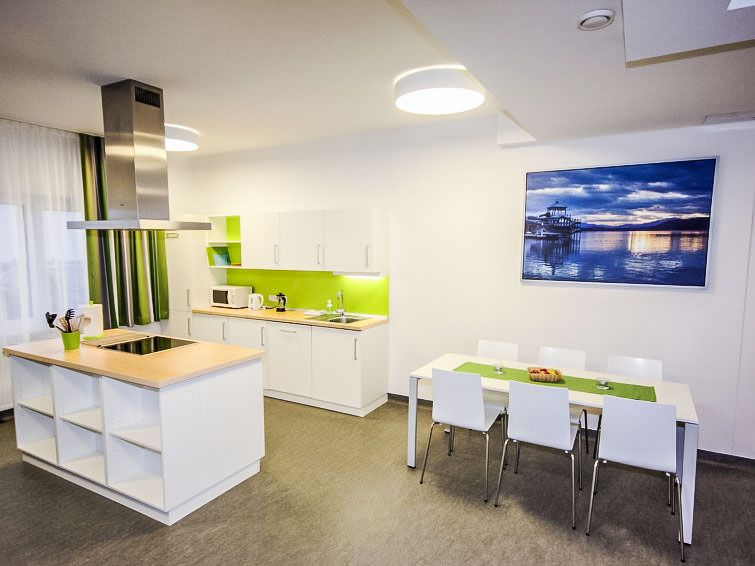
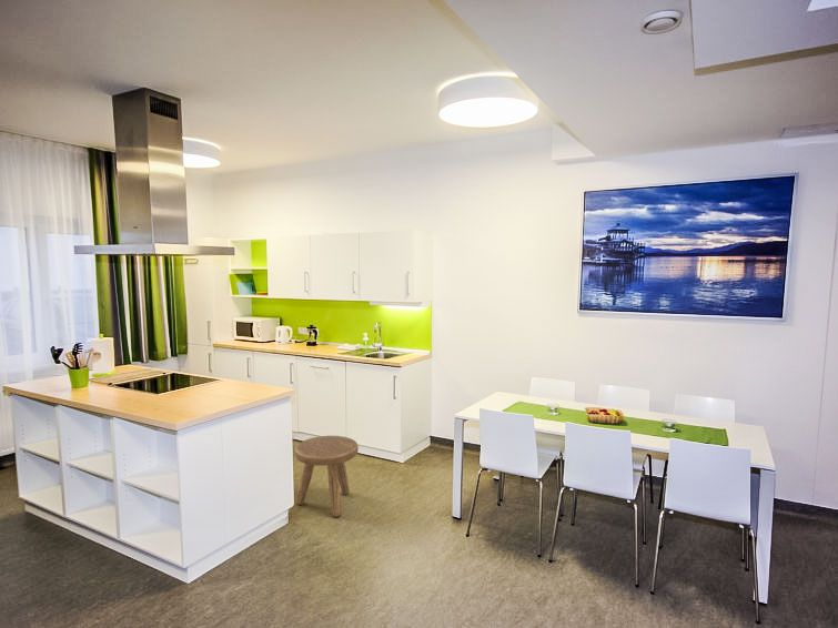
+ stool (329, 474)
